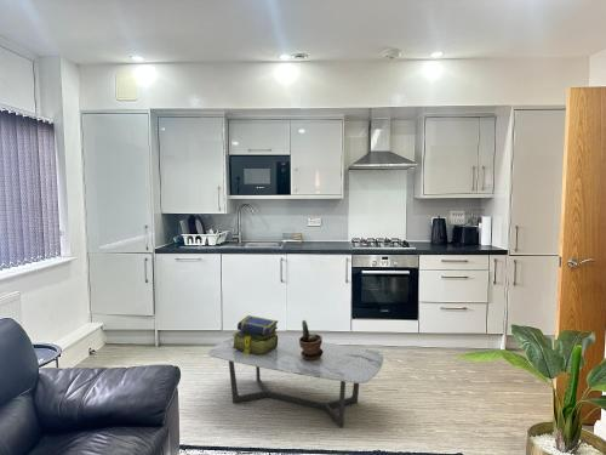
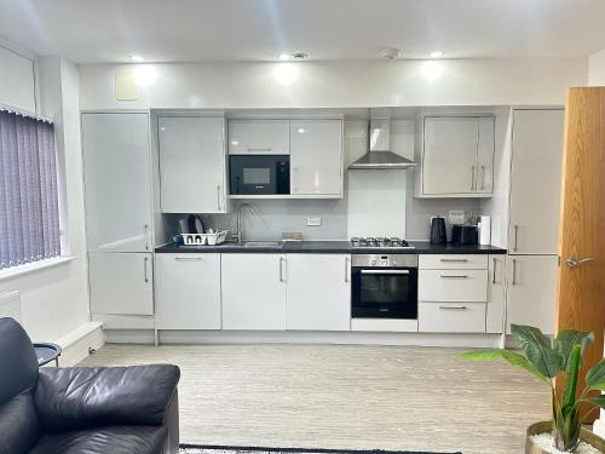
- stack of books (257, 334)
- potted plant (310, 339)
- coffee table (295, 372)
